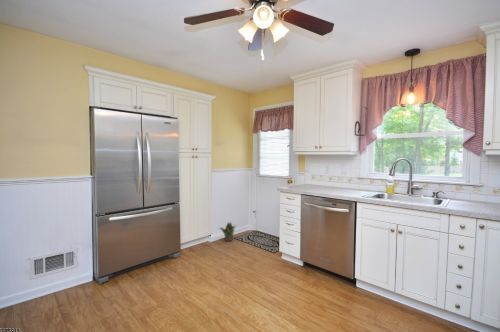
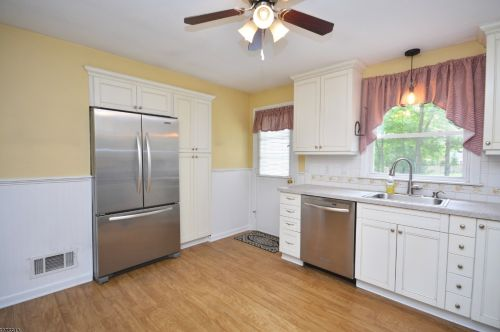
- potted plant (226, 231)
